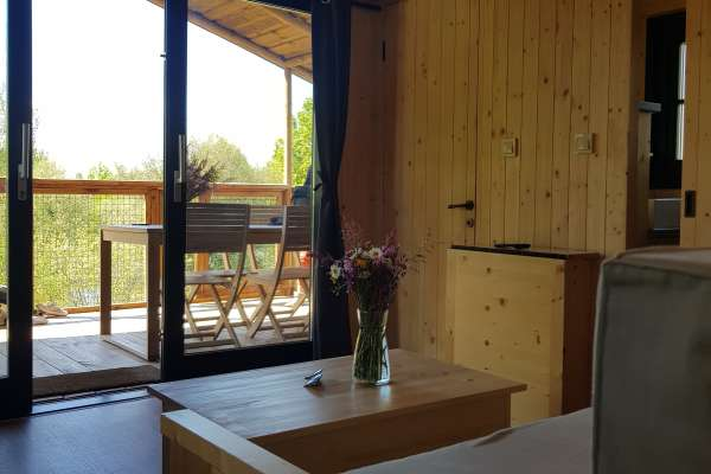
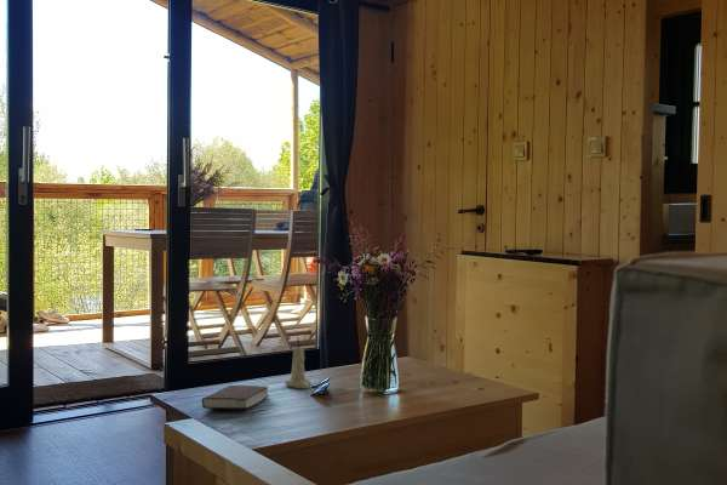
+ book (236, 395)
+ candle (298, 360)
